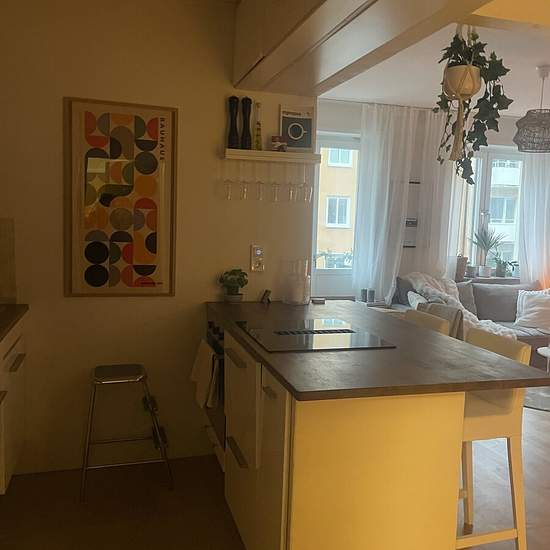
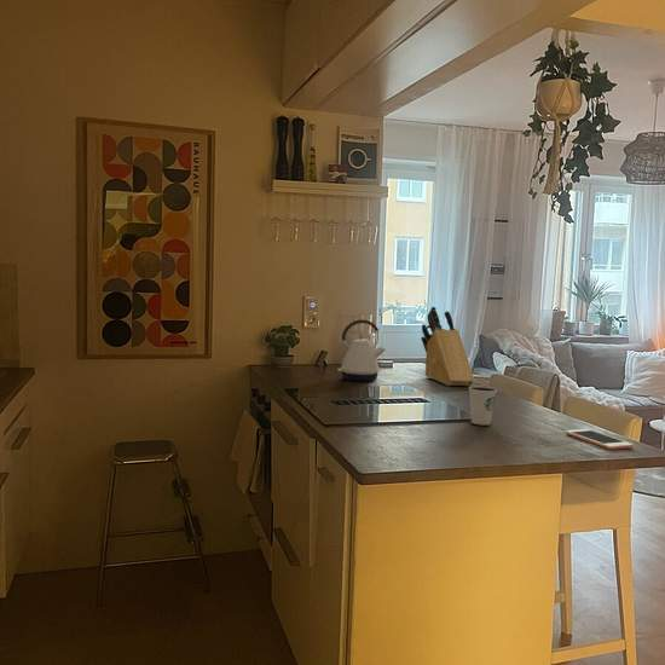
+ dixie cup (481, 405)
+ cell phone (597, 438)
+ knife block (446, 345)
+ kettle (362, 349)
